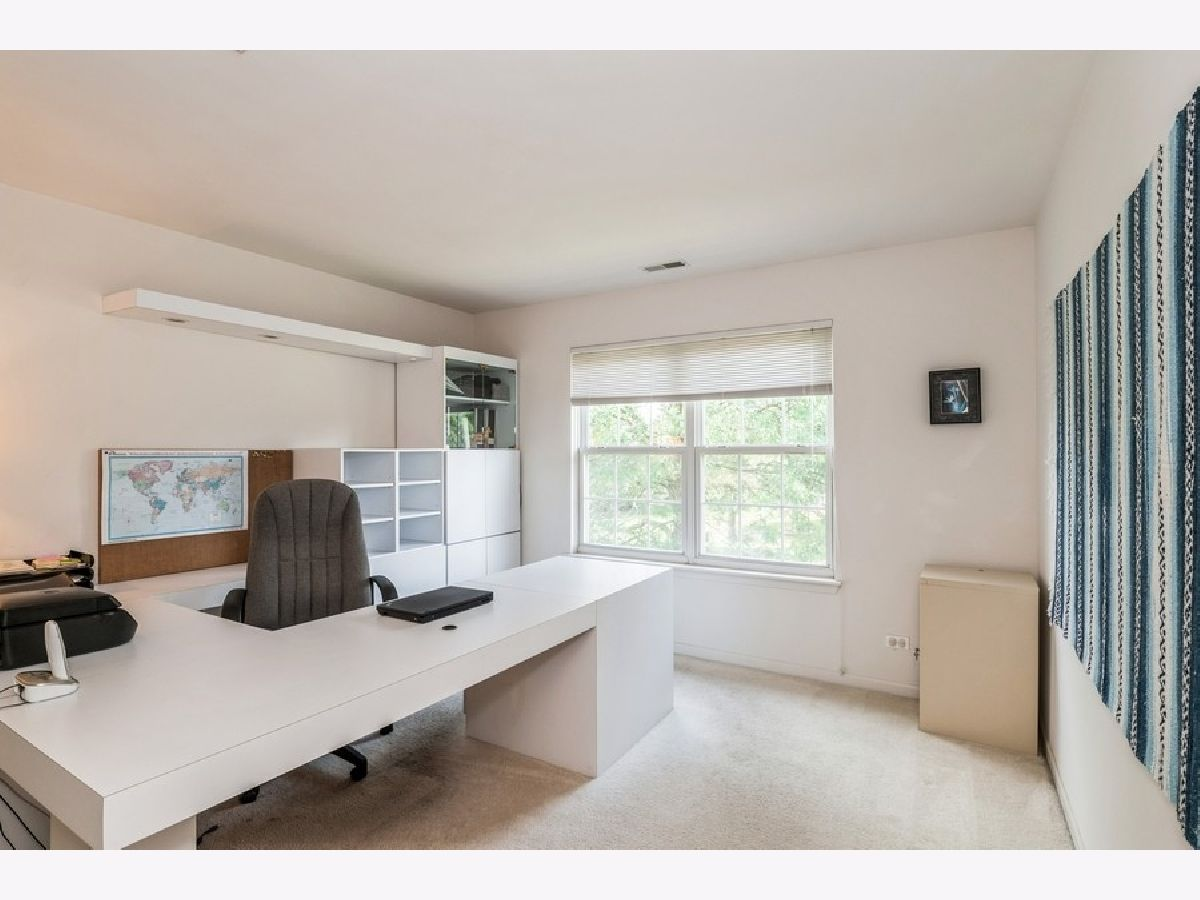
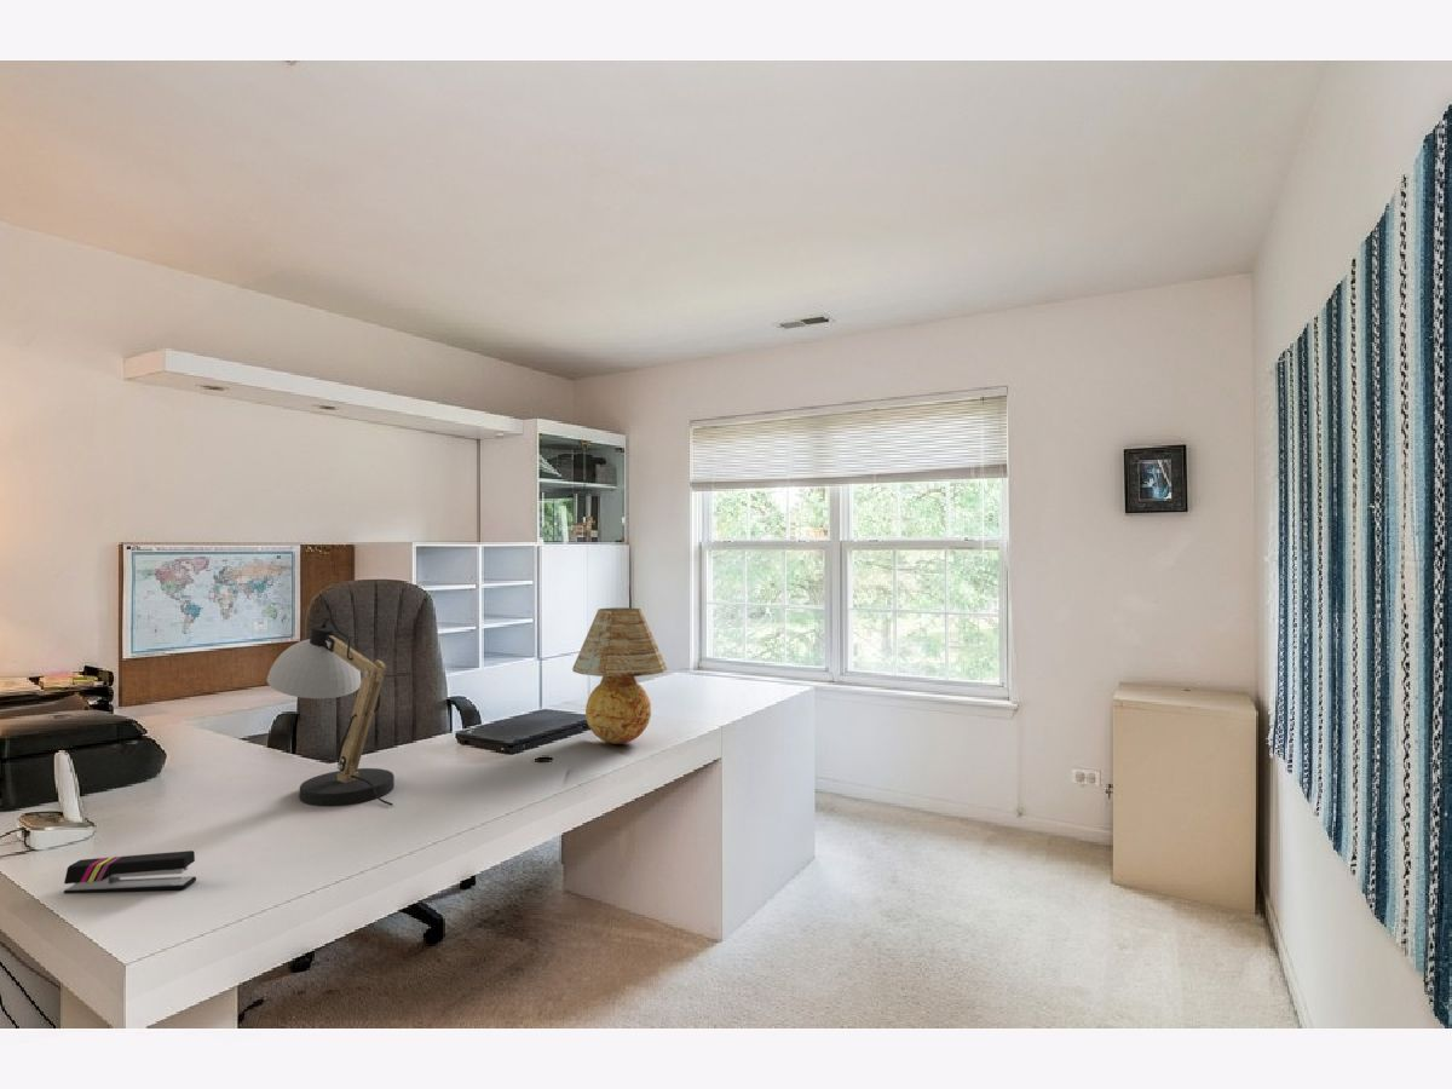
+ table lamp (620, 675)
+ desk lamp (340, 696)
+ stapler (131, 871)
